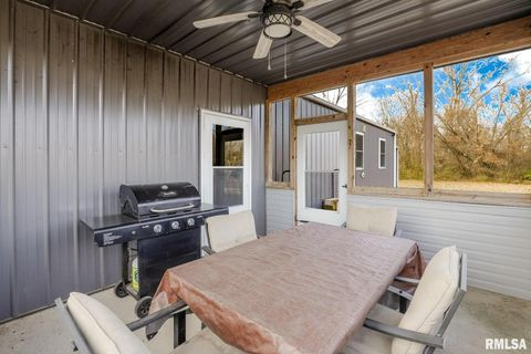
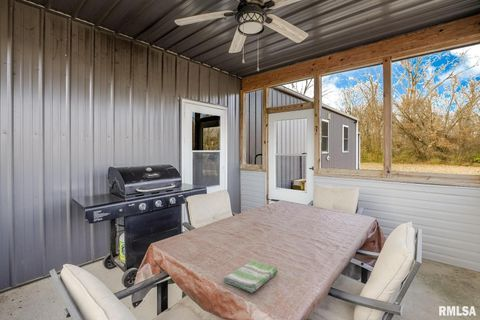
+ dish towel (251, 273)
